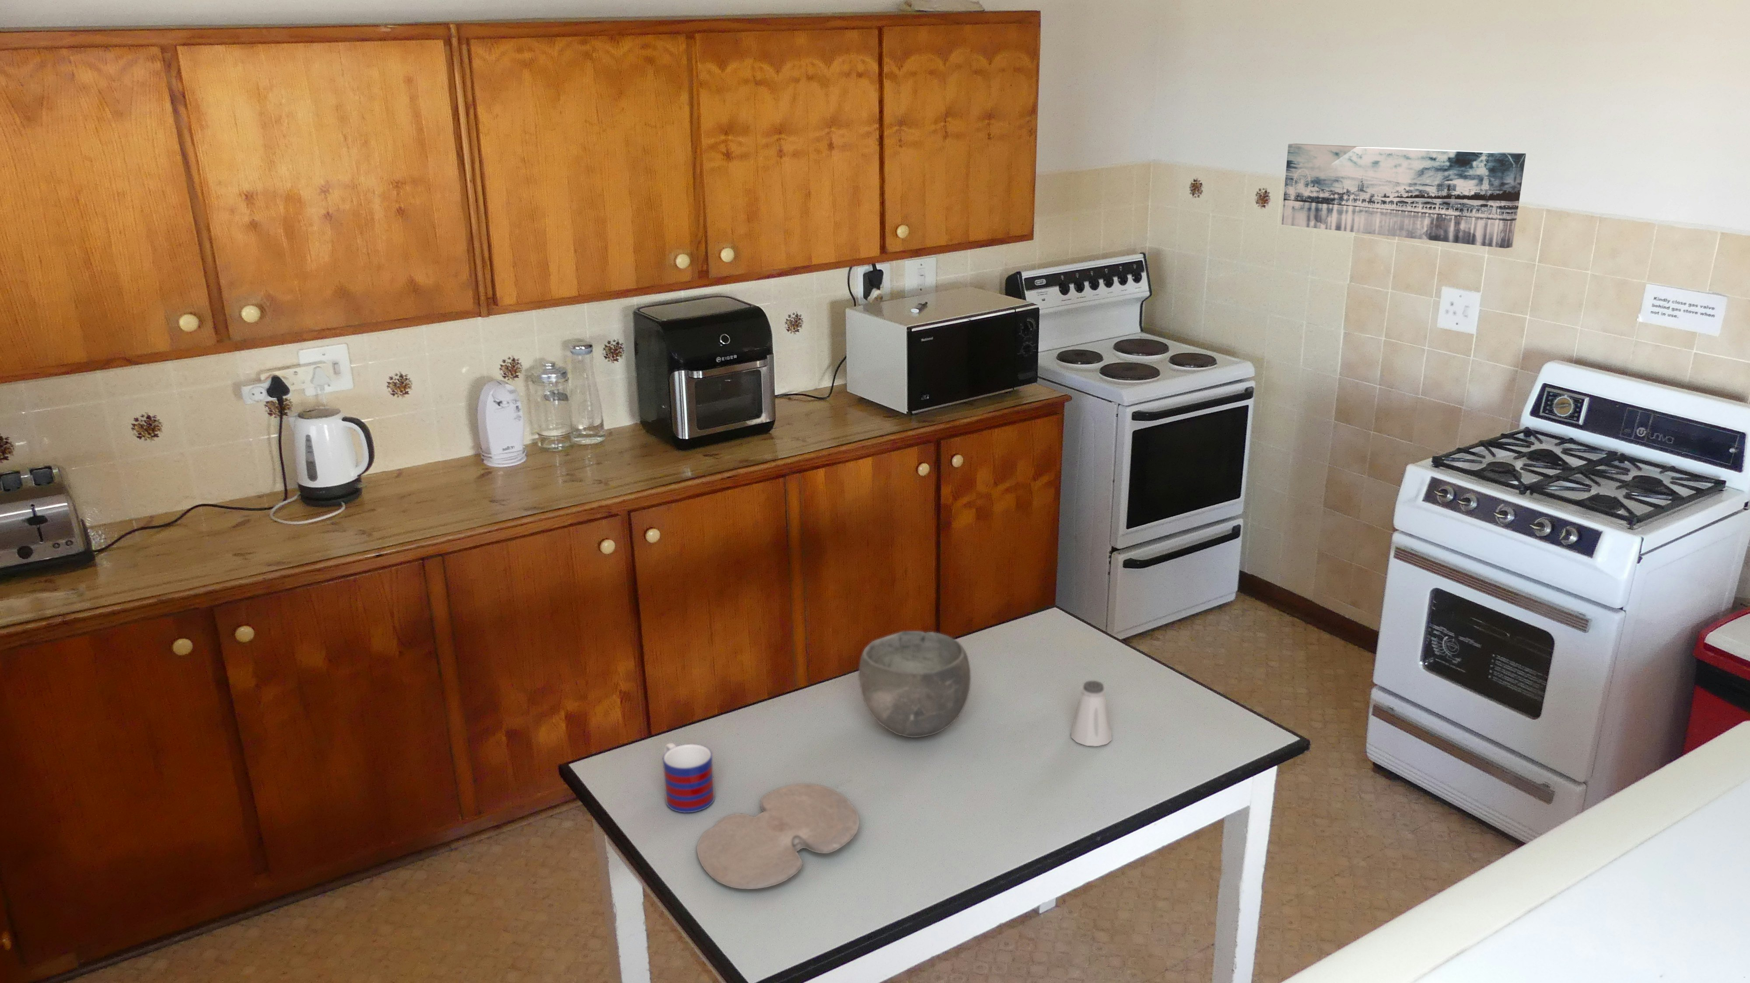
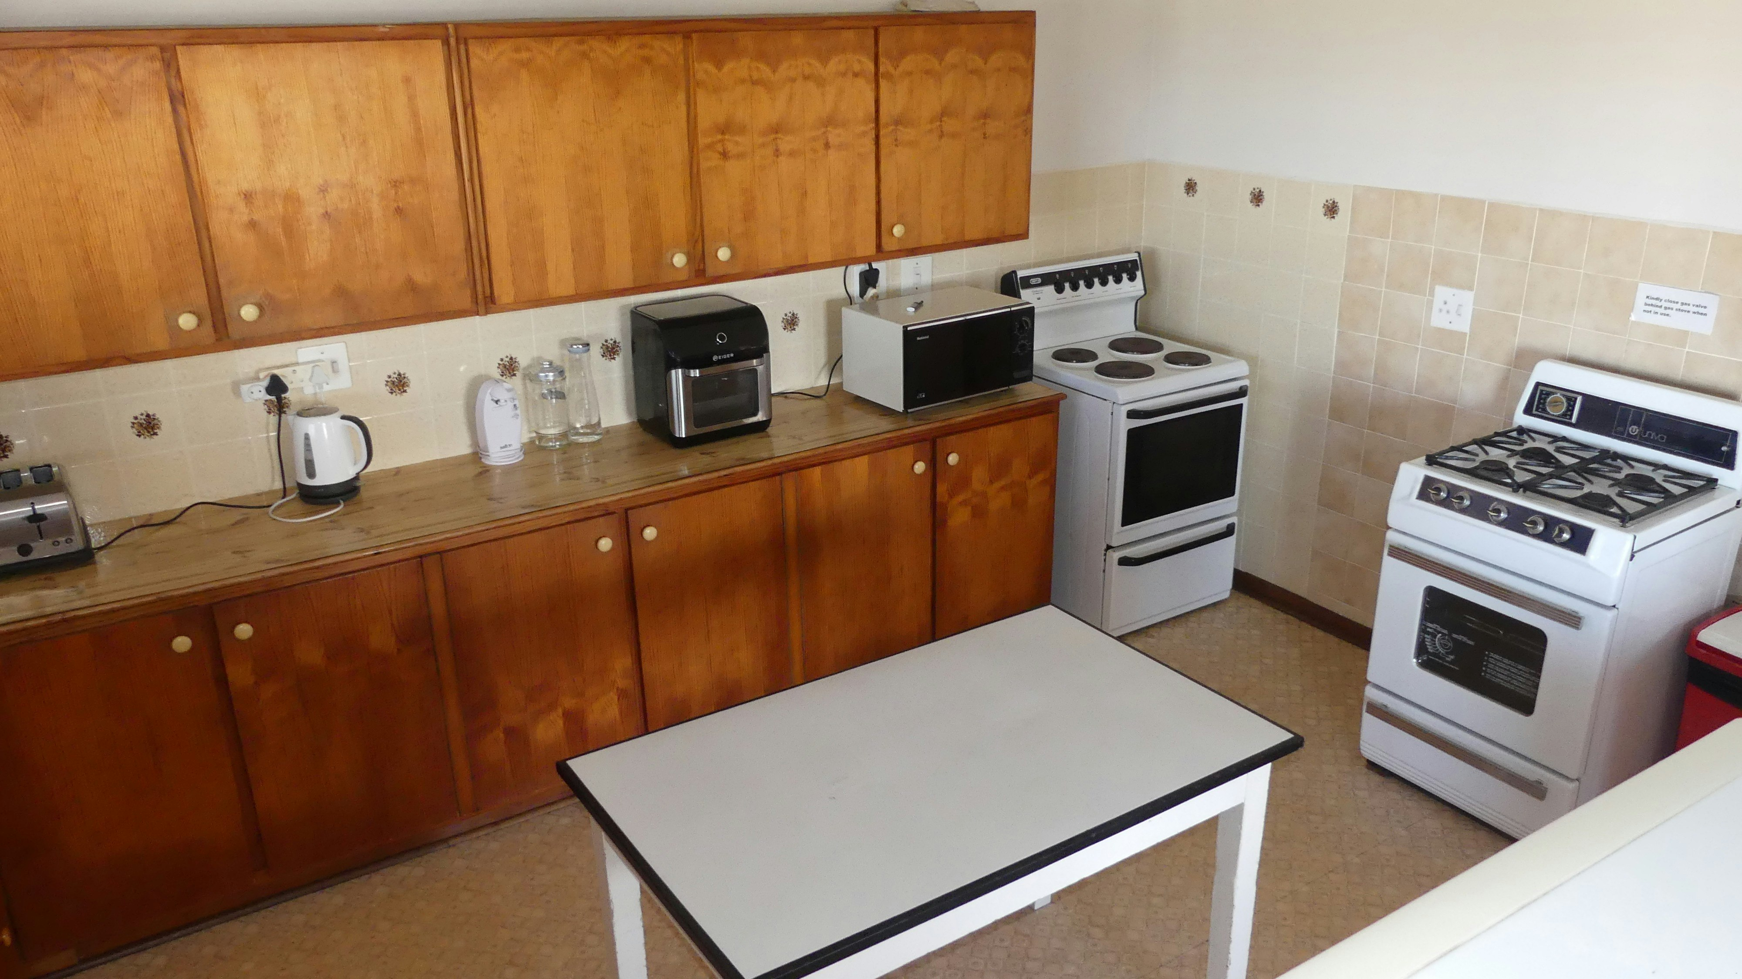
- bowl (915, 689)
- saltshaker (1093, 710)
- mug (683, 773)
- paint palette (779, 833)
- wall art (1393, 192)
